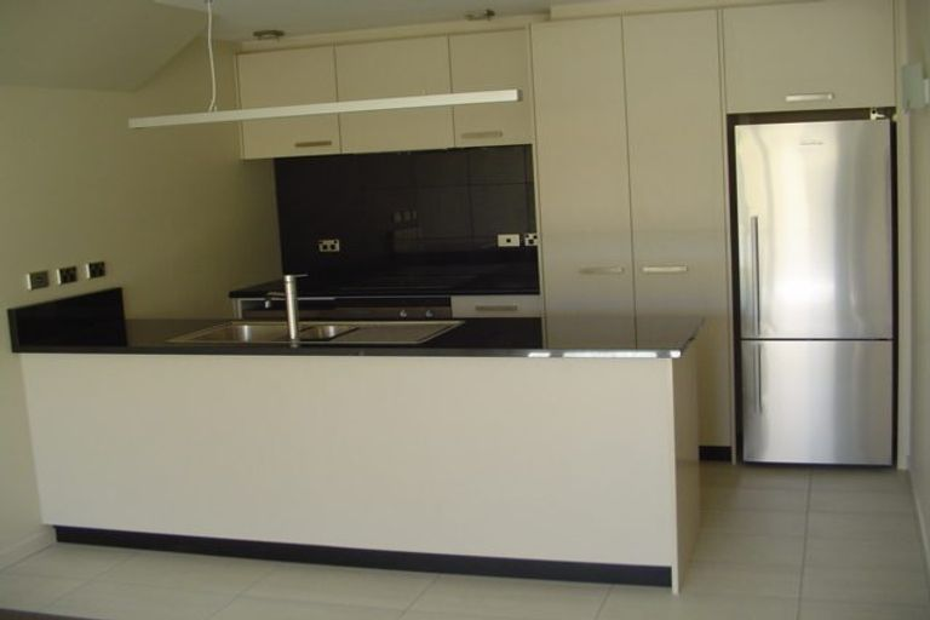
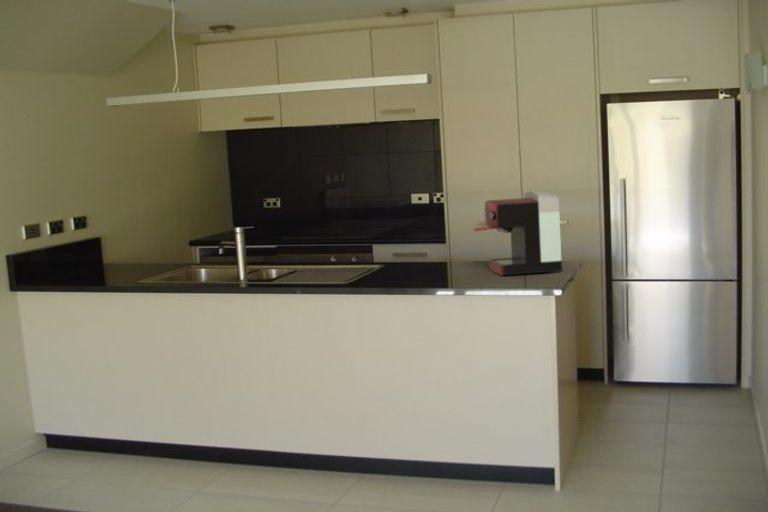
+ coffee maker (513, 231)
